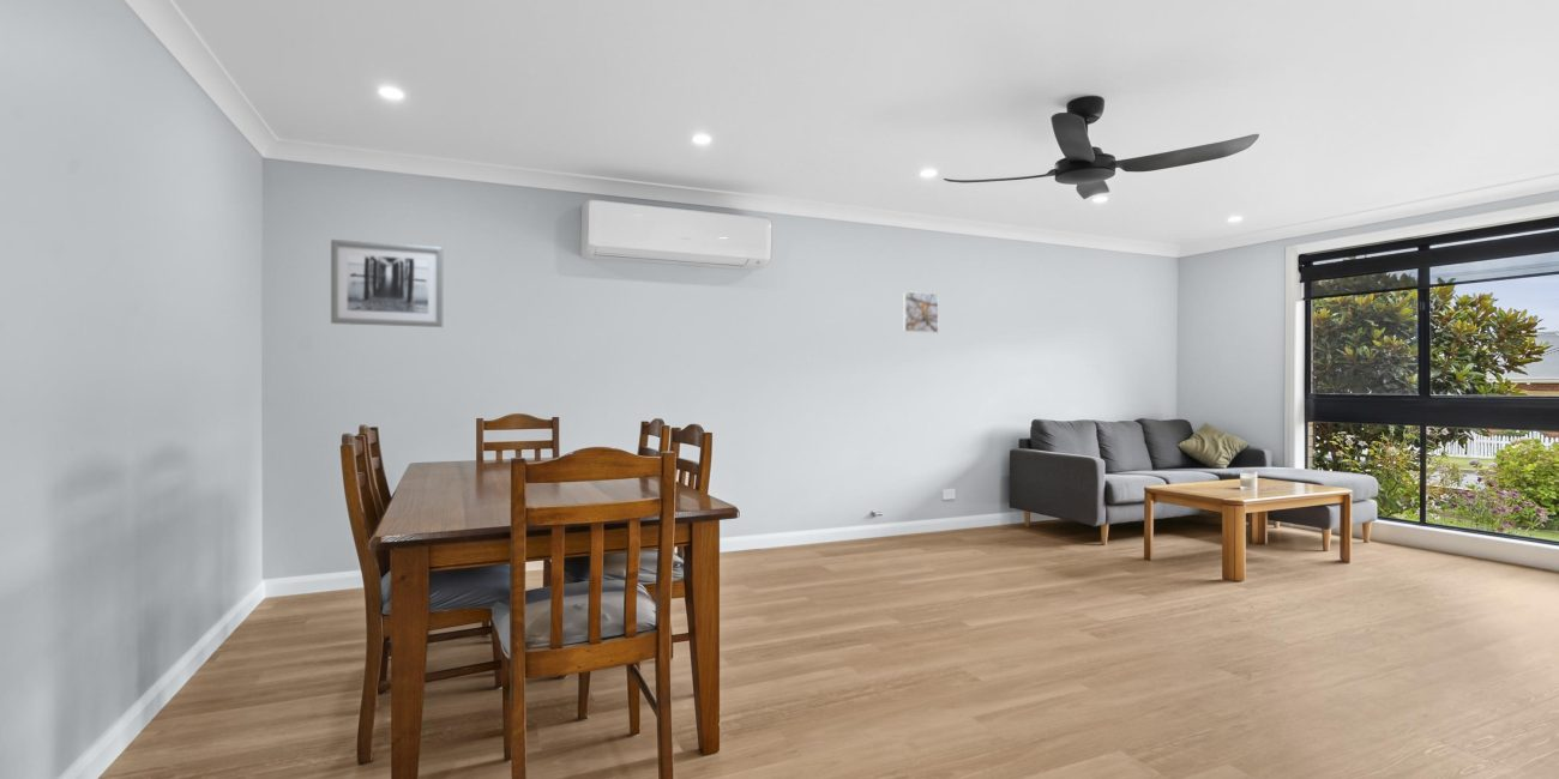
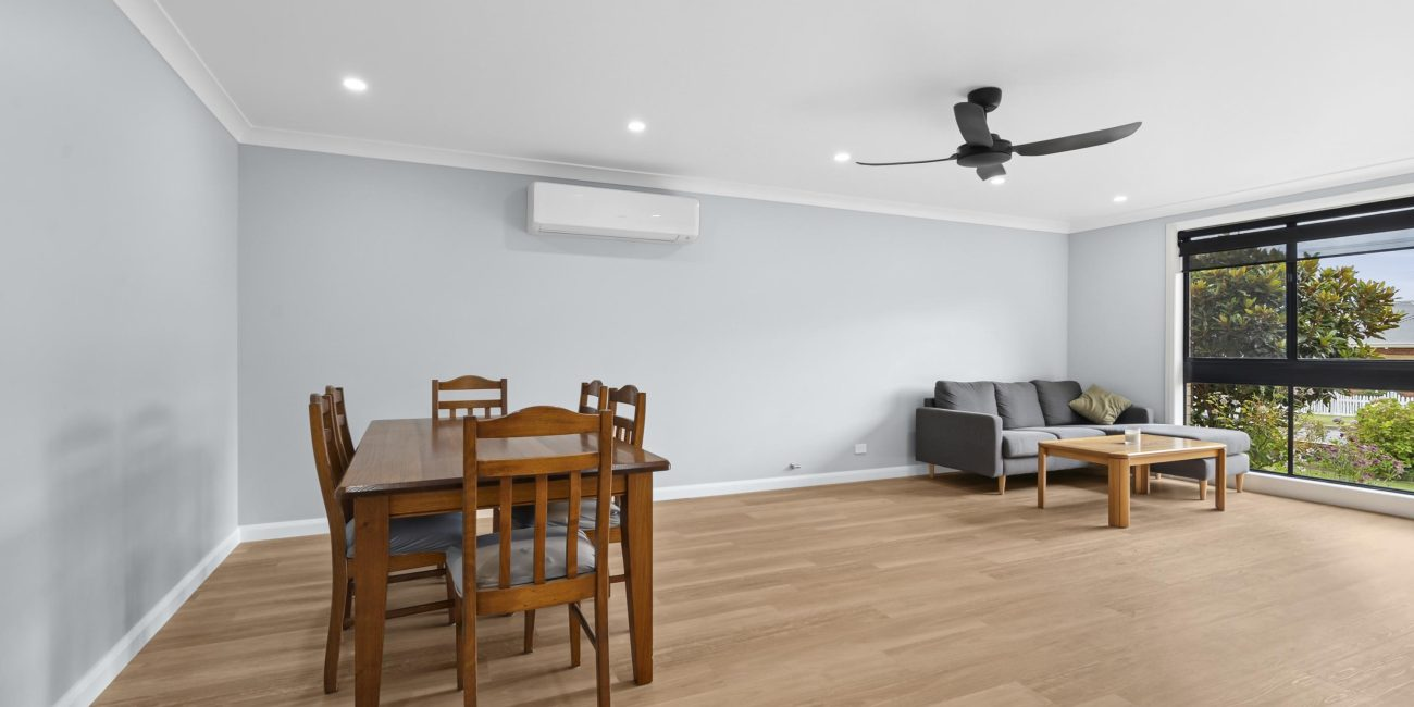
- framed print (920, 312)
- wall art (389, 284)
